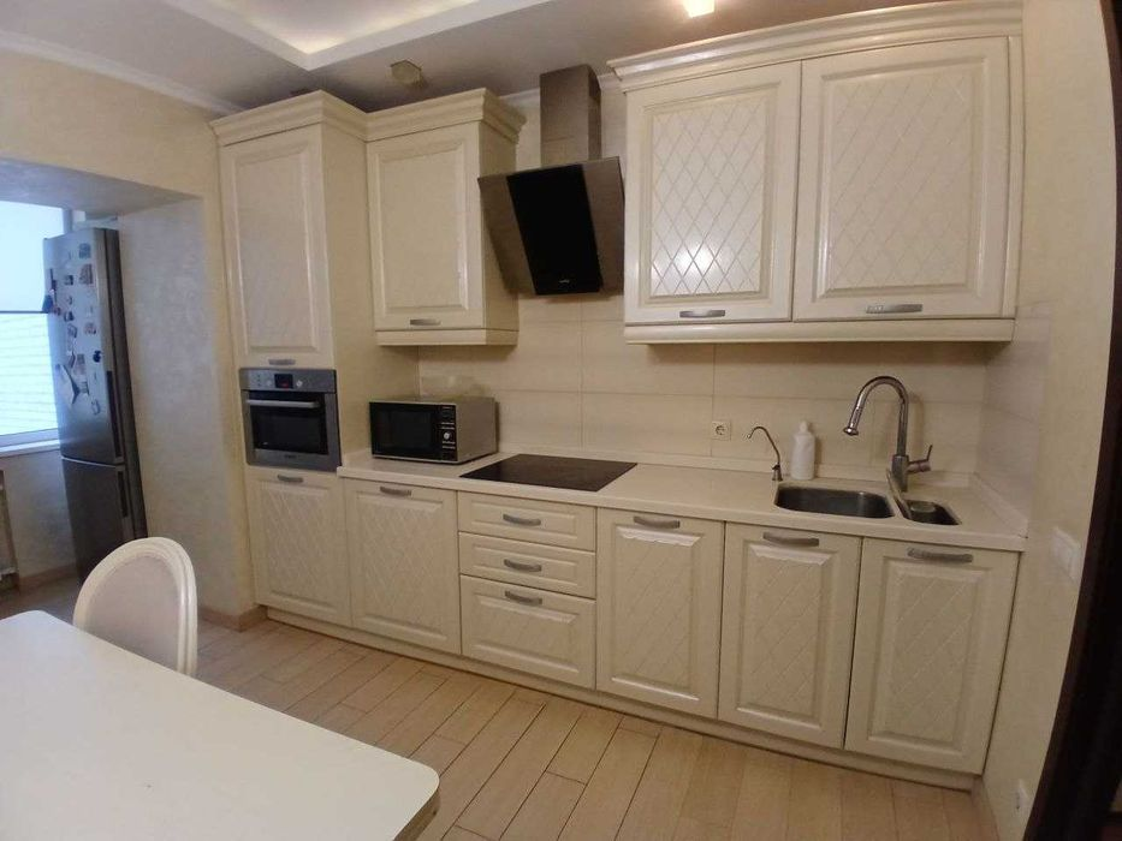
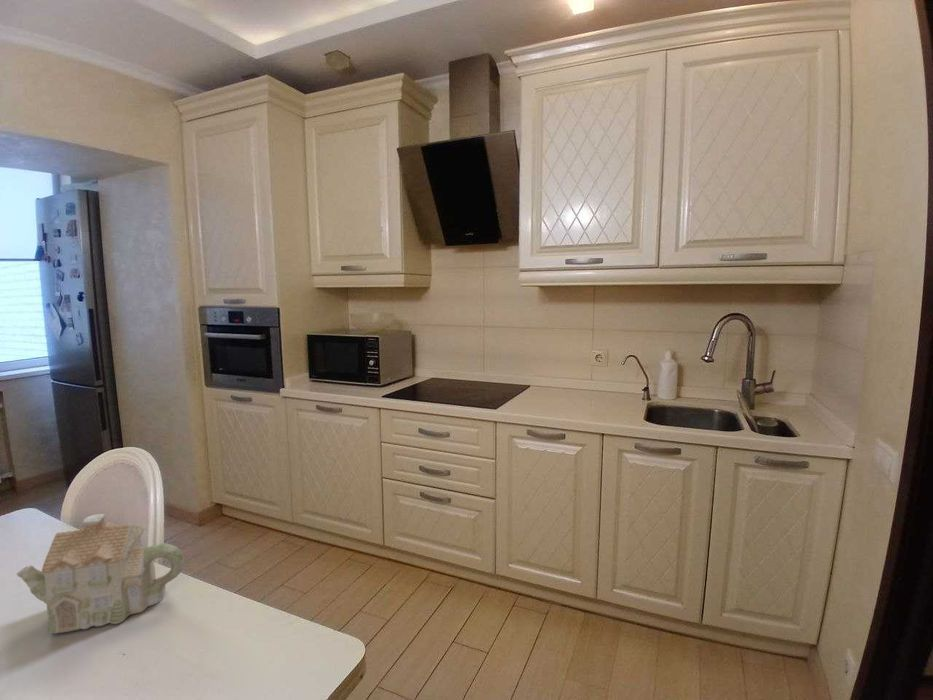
+ teapot (102, 563)
